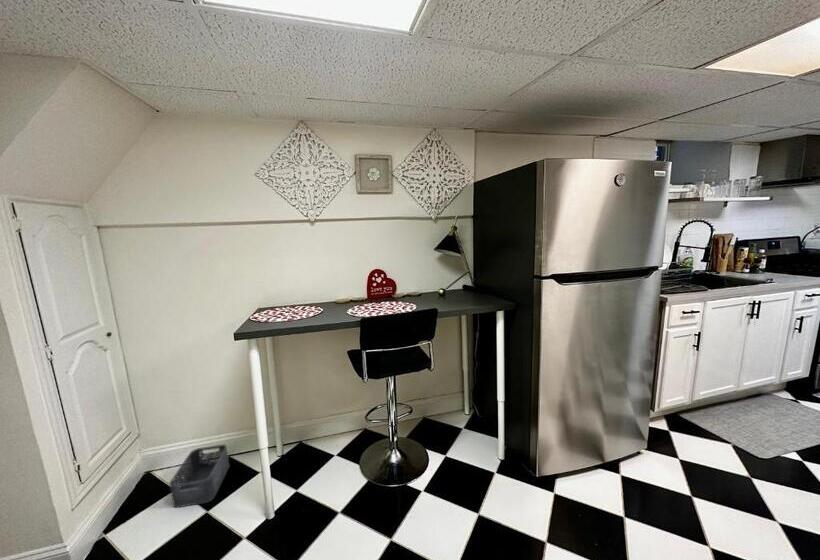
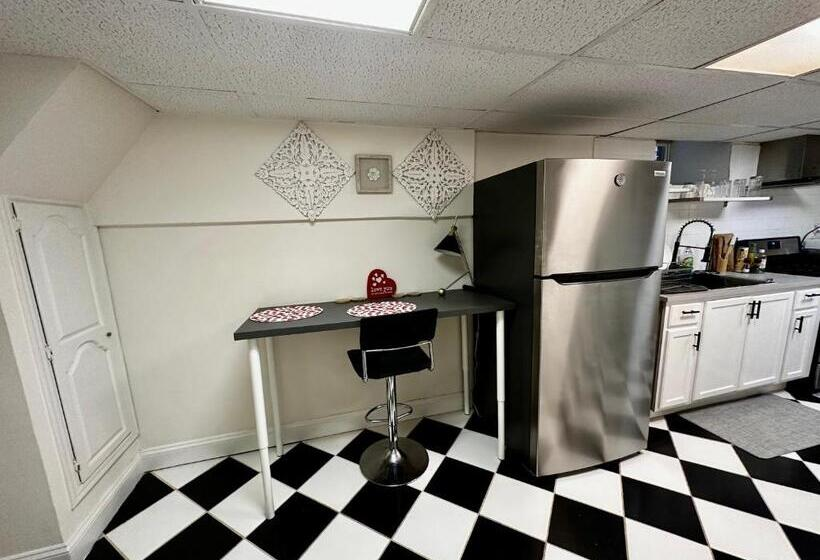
- storage bin (201, 473)
